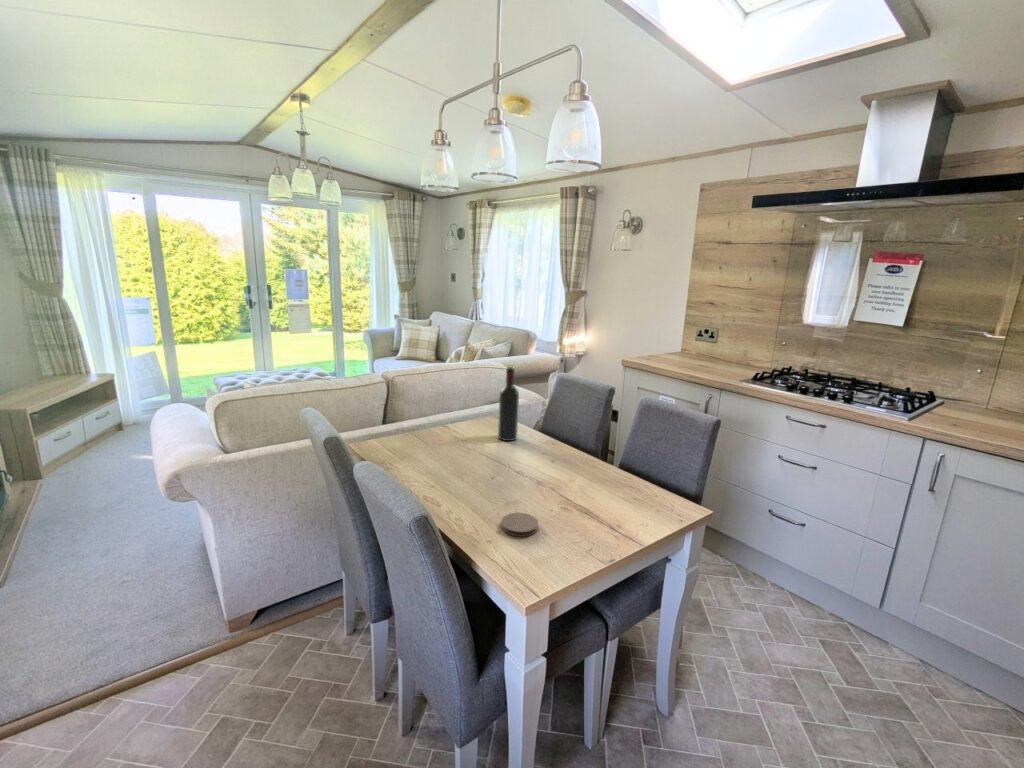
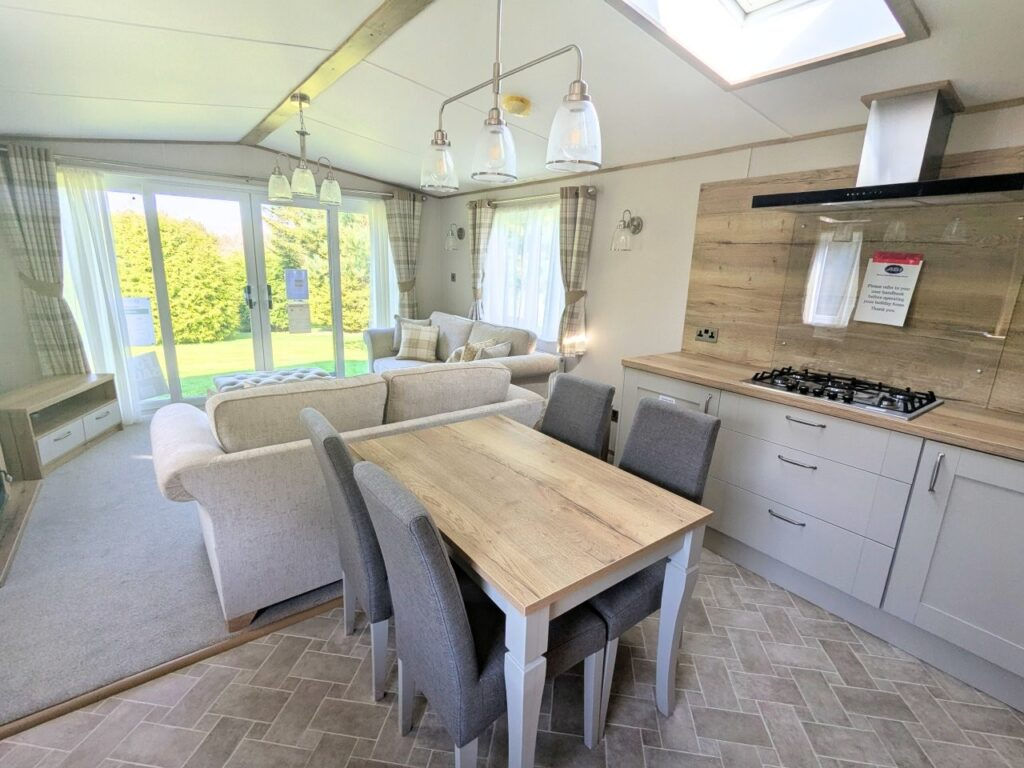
- coaster (519, 524)
- wine bottle (508, 403)
